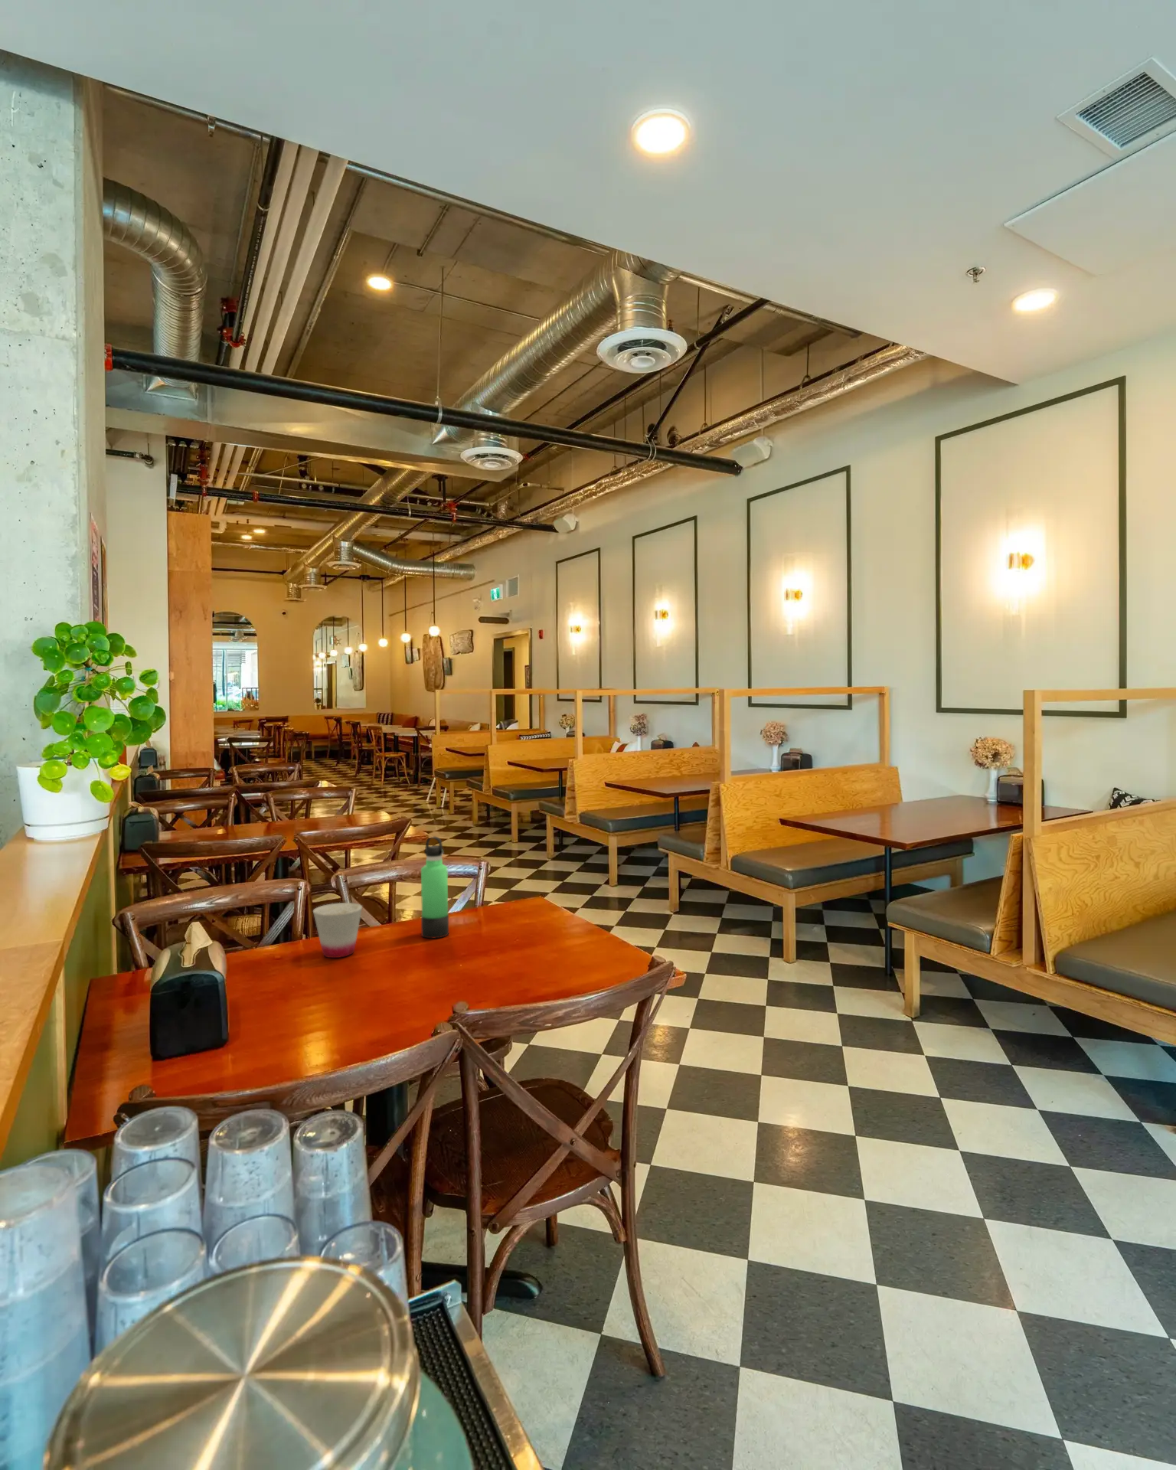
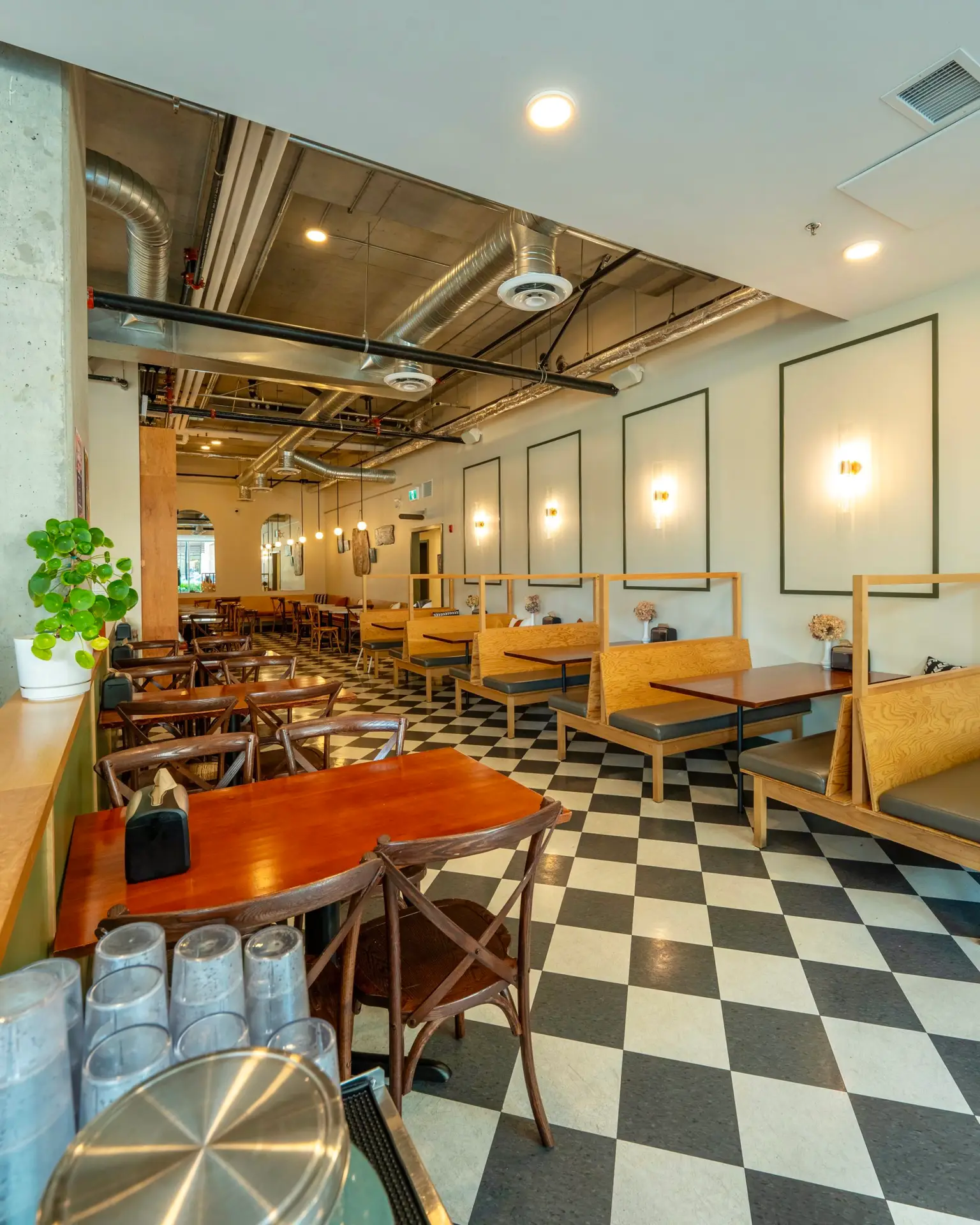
- thermos bottle (434, 886)
- cup (337, 931)
